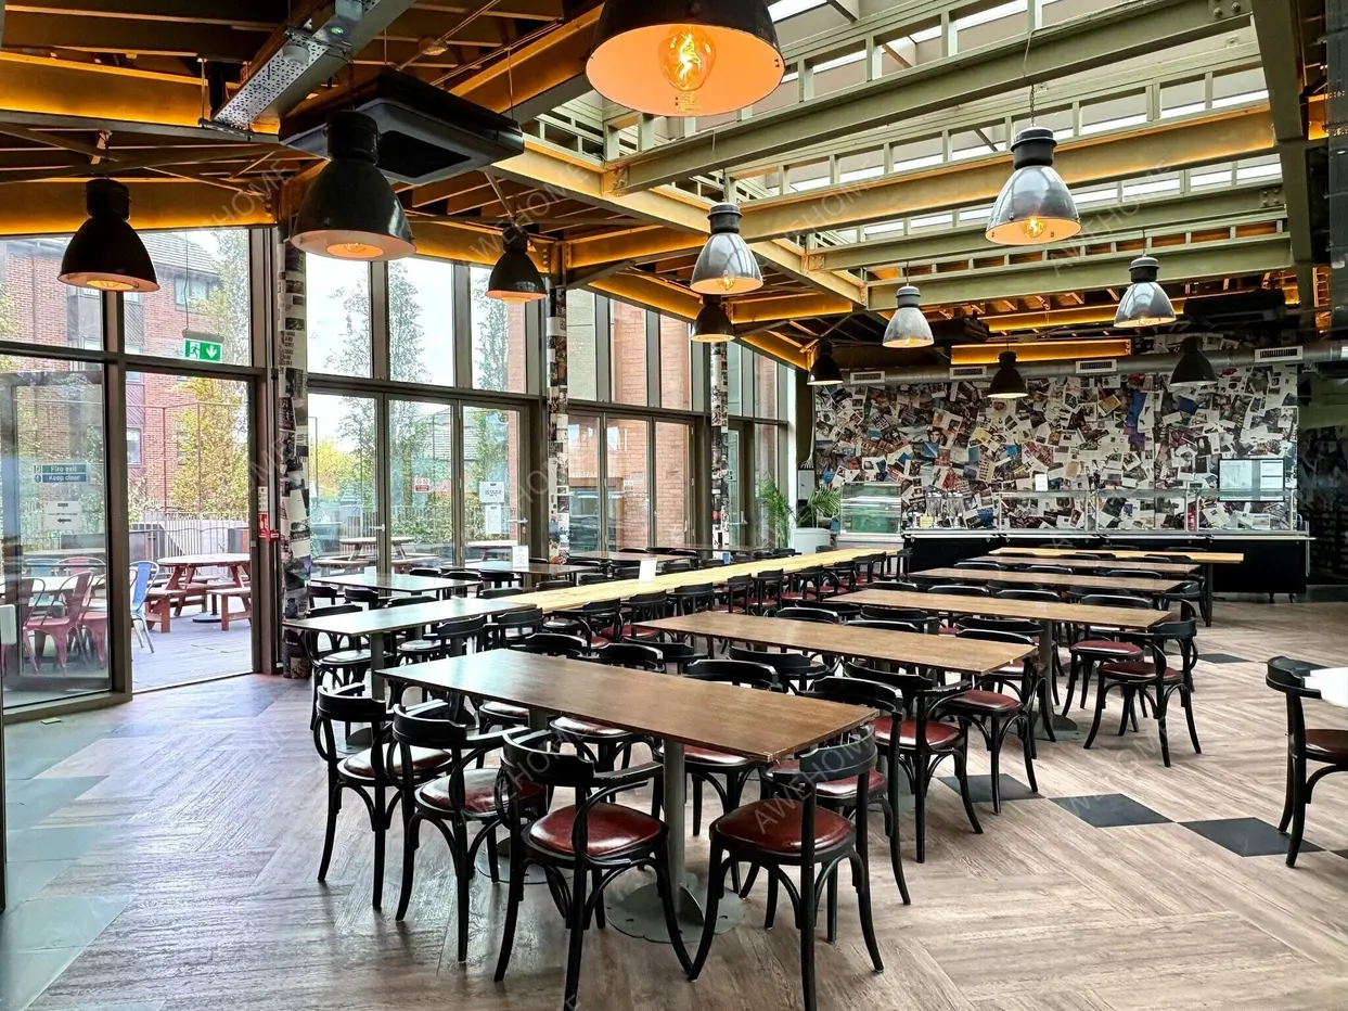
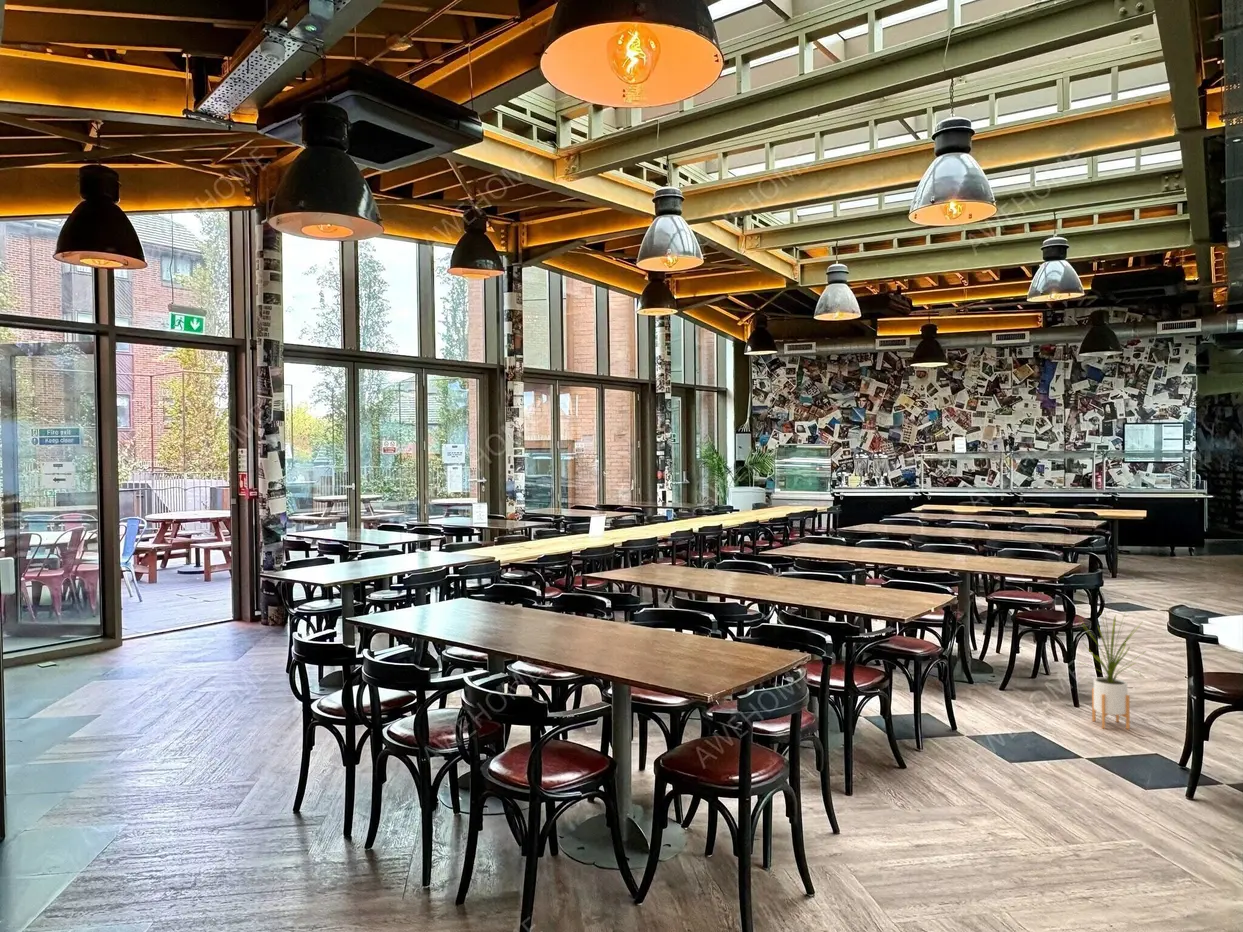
+ house plant (1109, 666)
